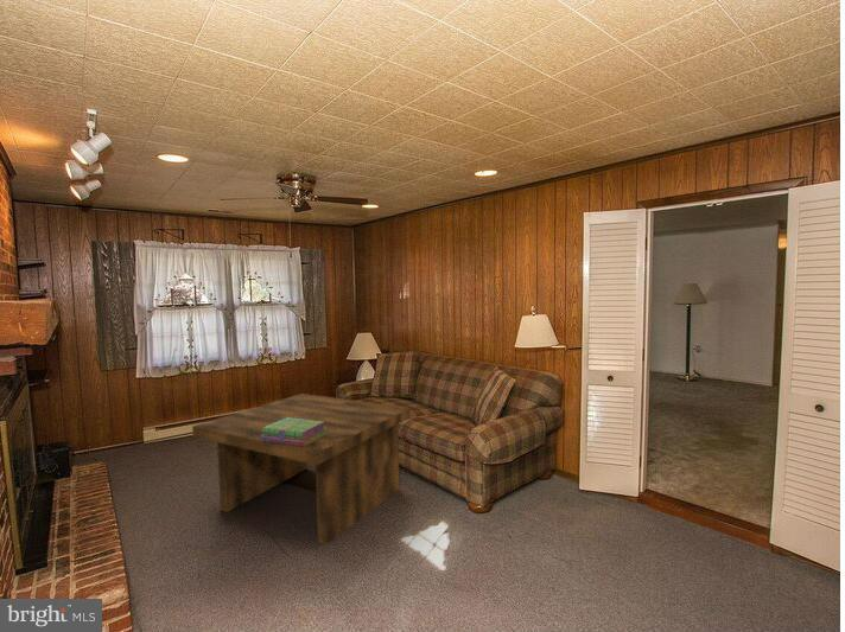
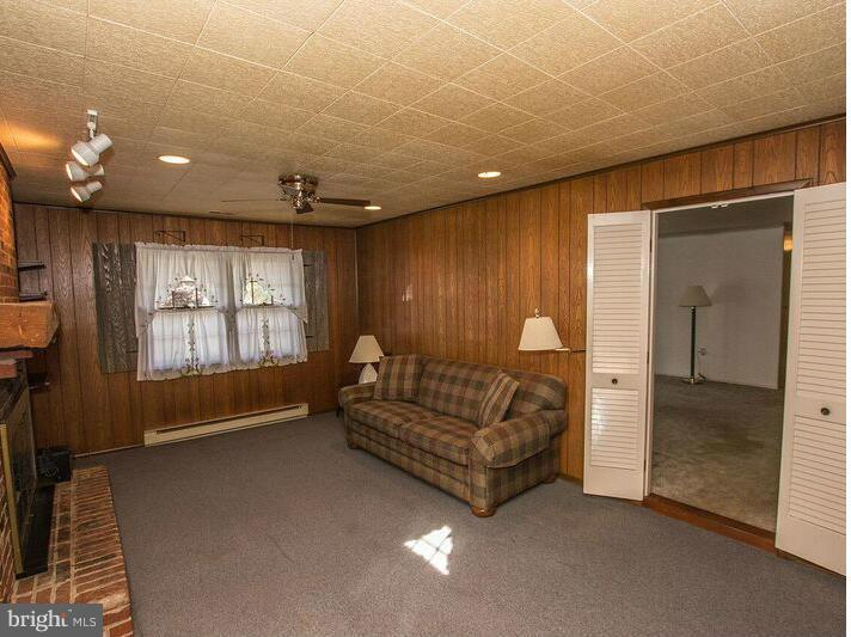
- stack of books (294, 430)
- coffee table (309, 459)
